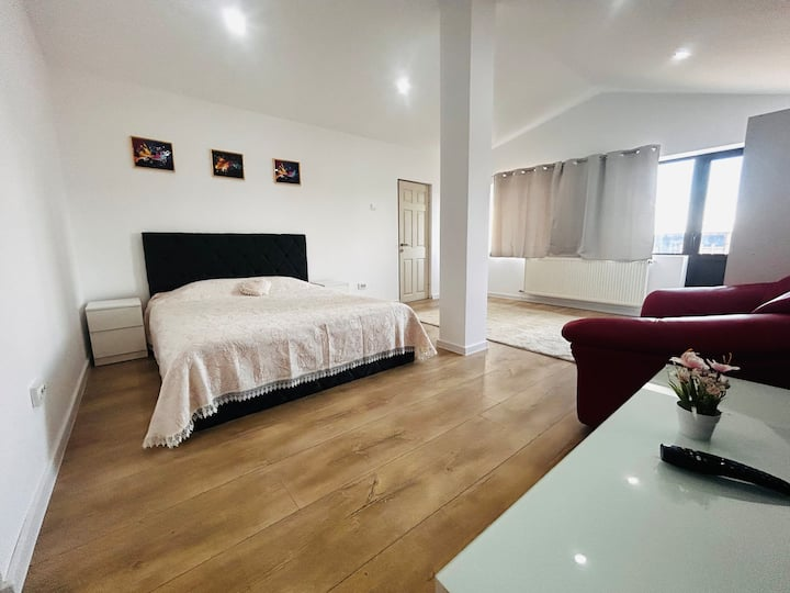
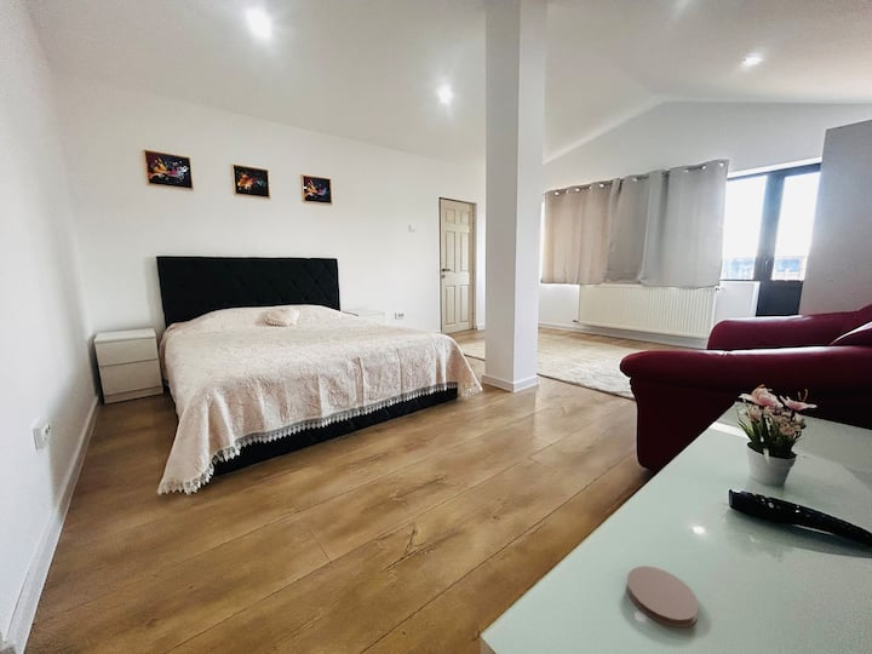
+ coaster (660, 593)
